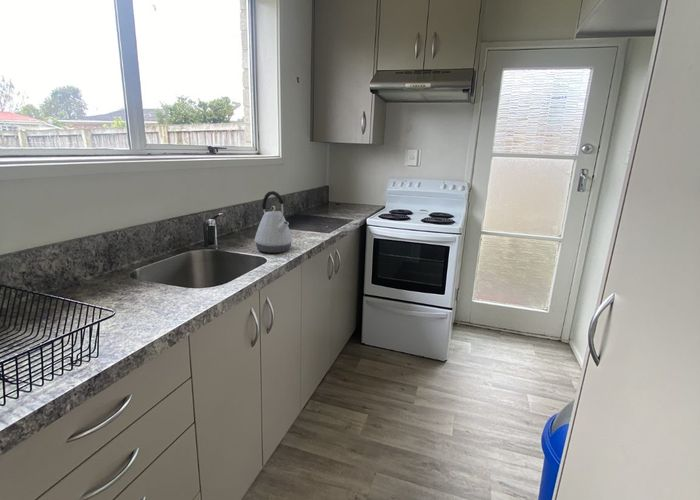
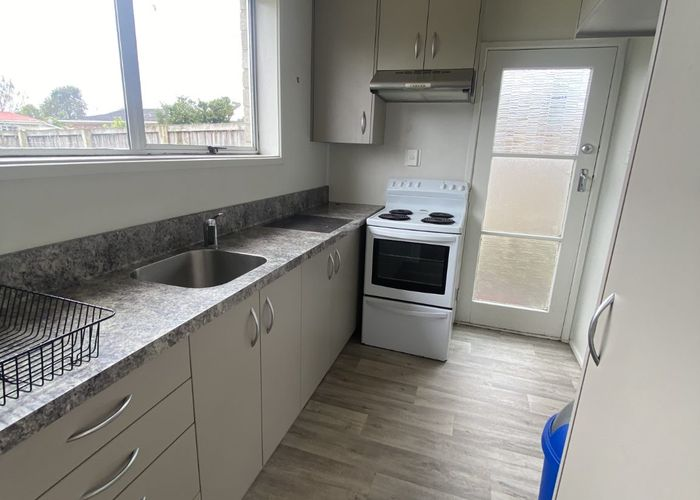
- kettle (274, 221)
